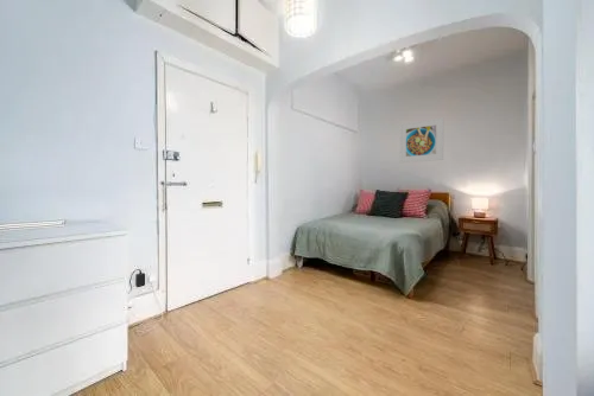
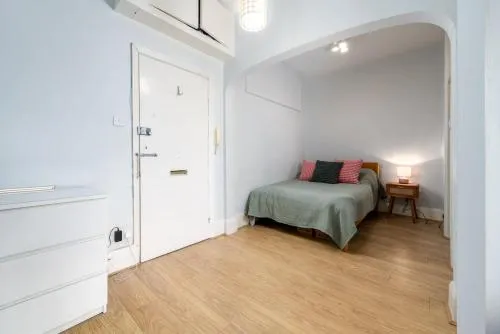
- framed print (421, 141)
